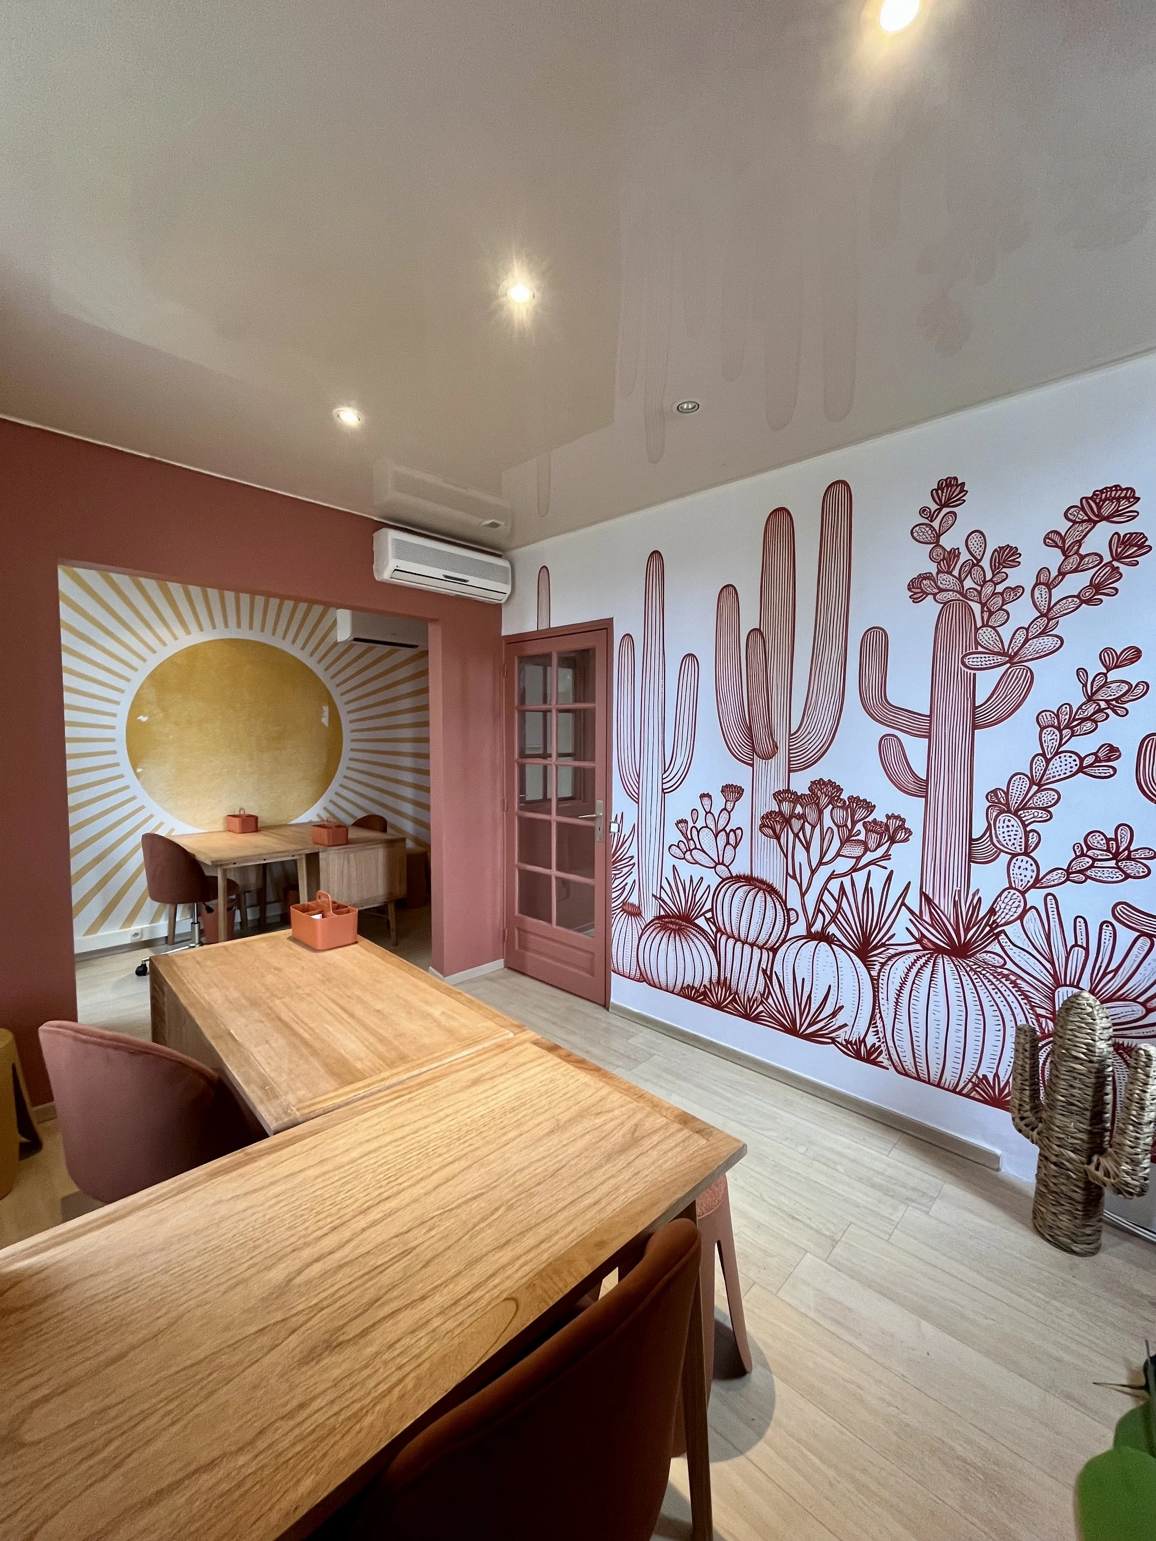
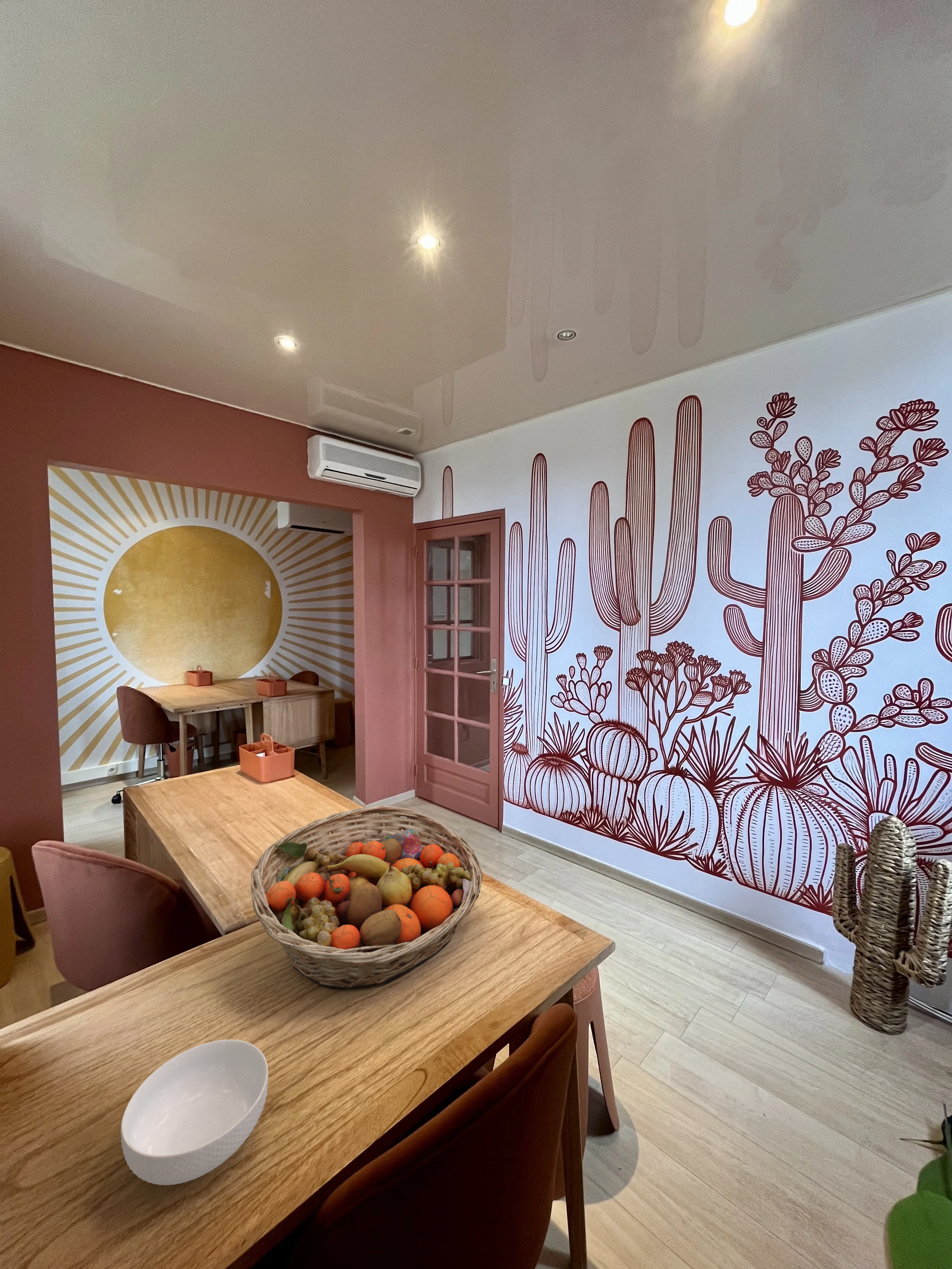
+ cereal bowl (199, 1116)
+ fruit basket (374, 886)
